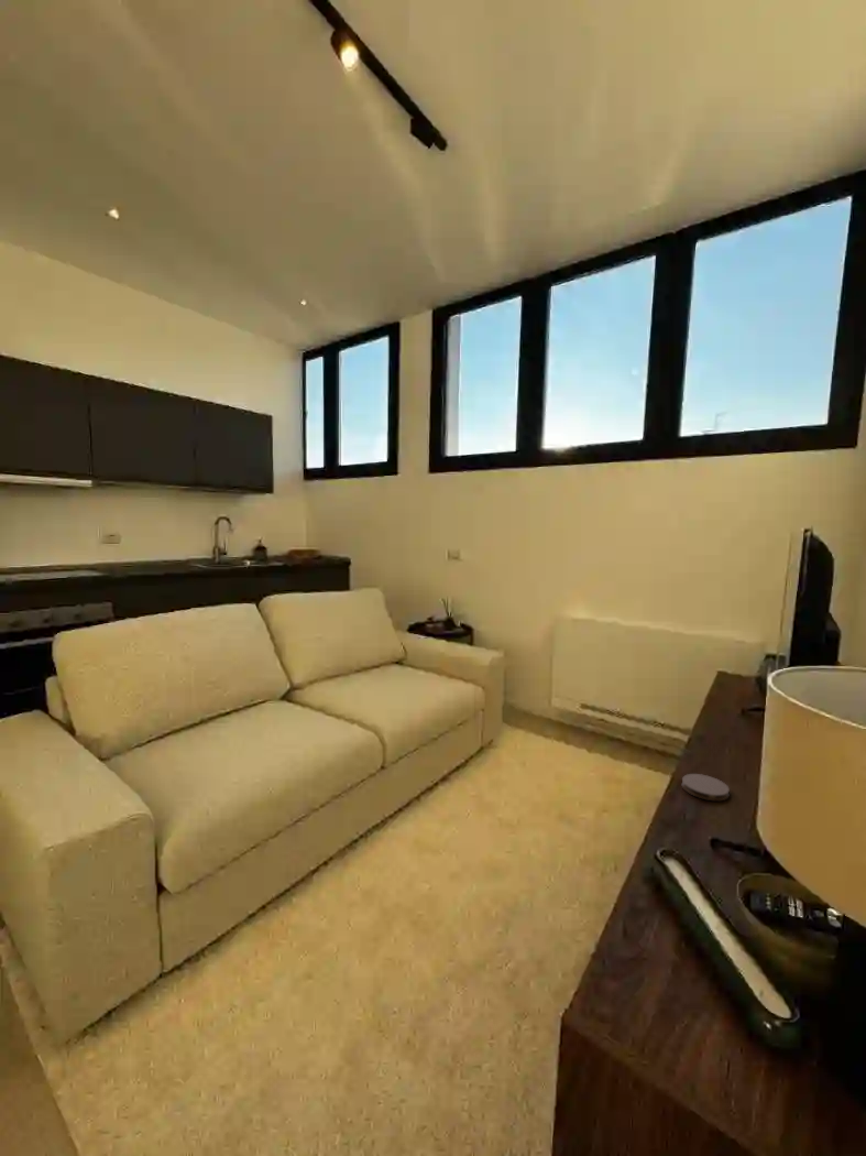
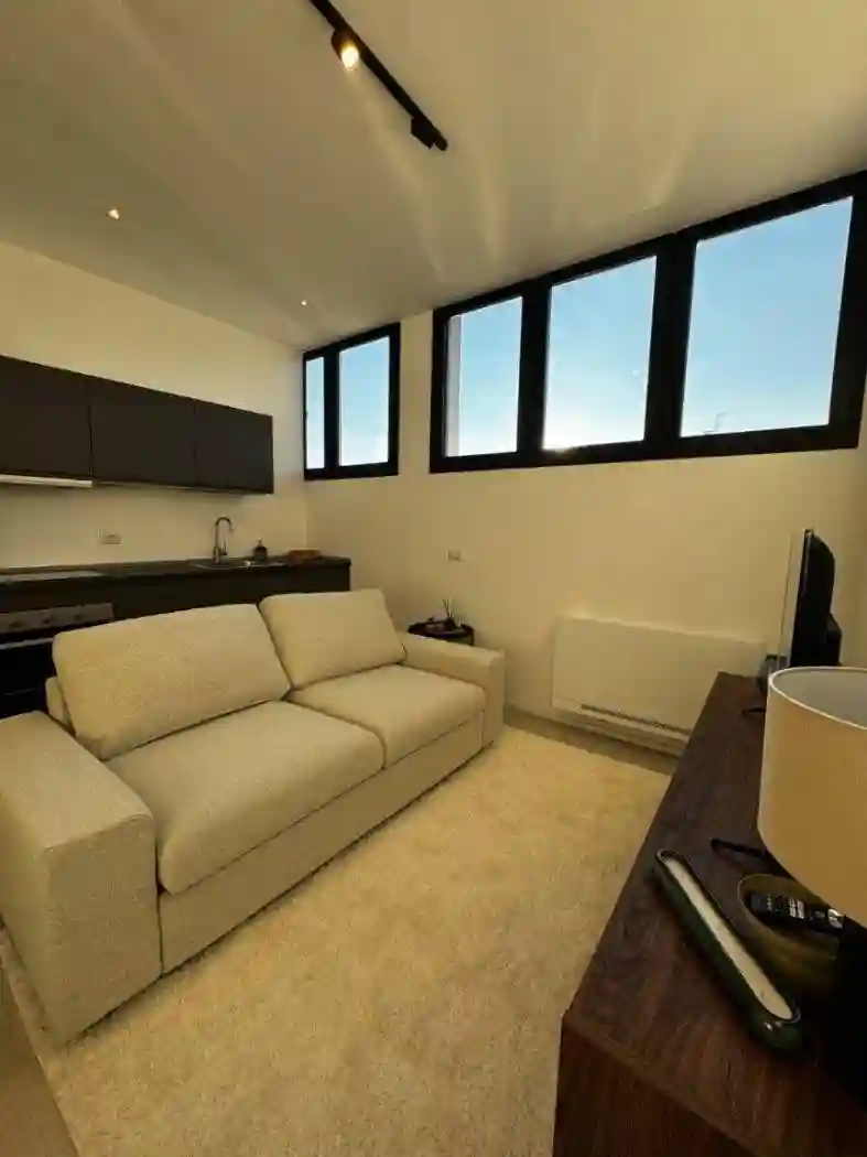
- coaster (704, 786)
